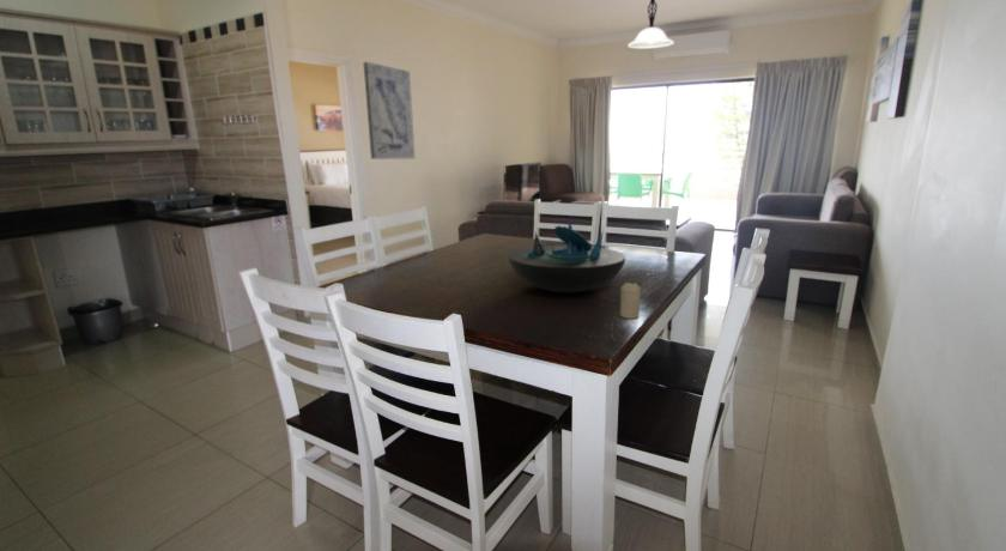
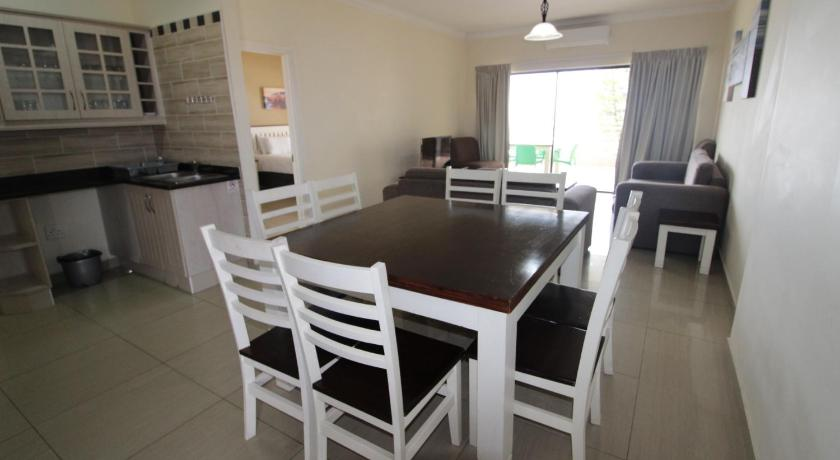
- decorative bowl (565, 255)
- candle (630, 299)
- wall art (390, 114)
